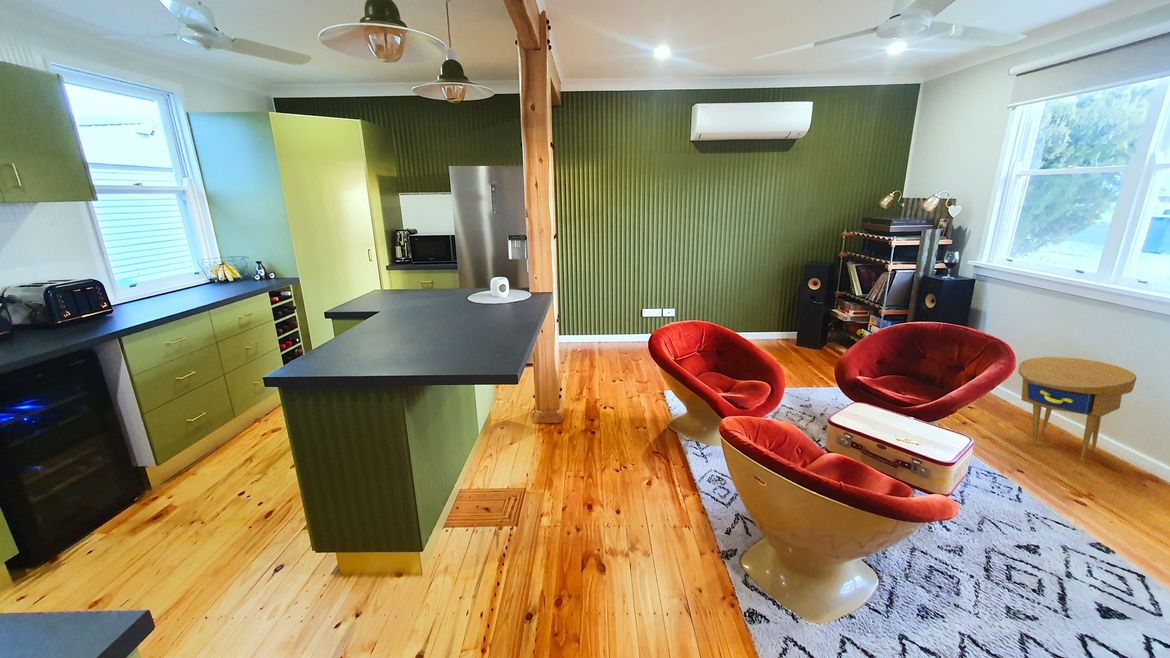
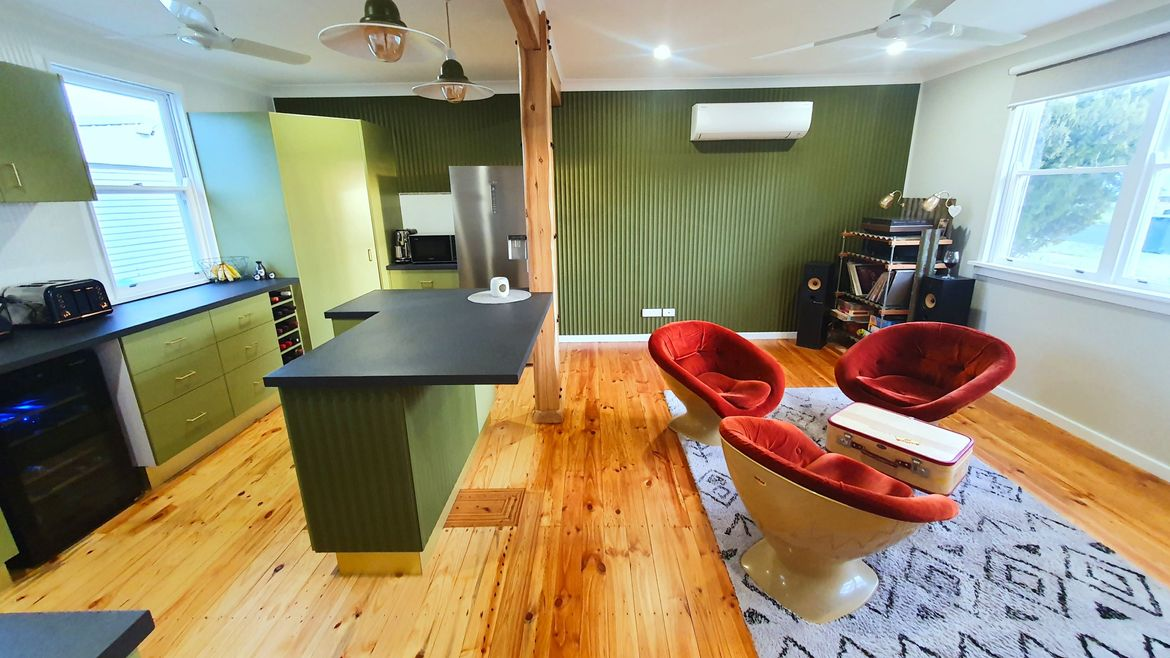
- side table (1064, 406)
